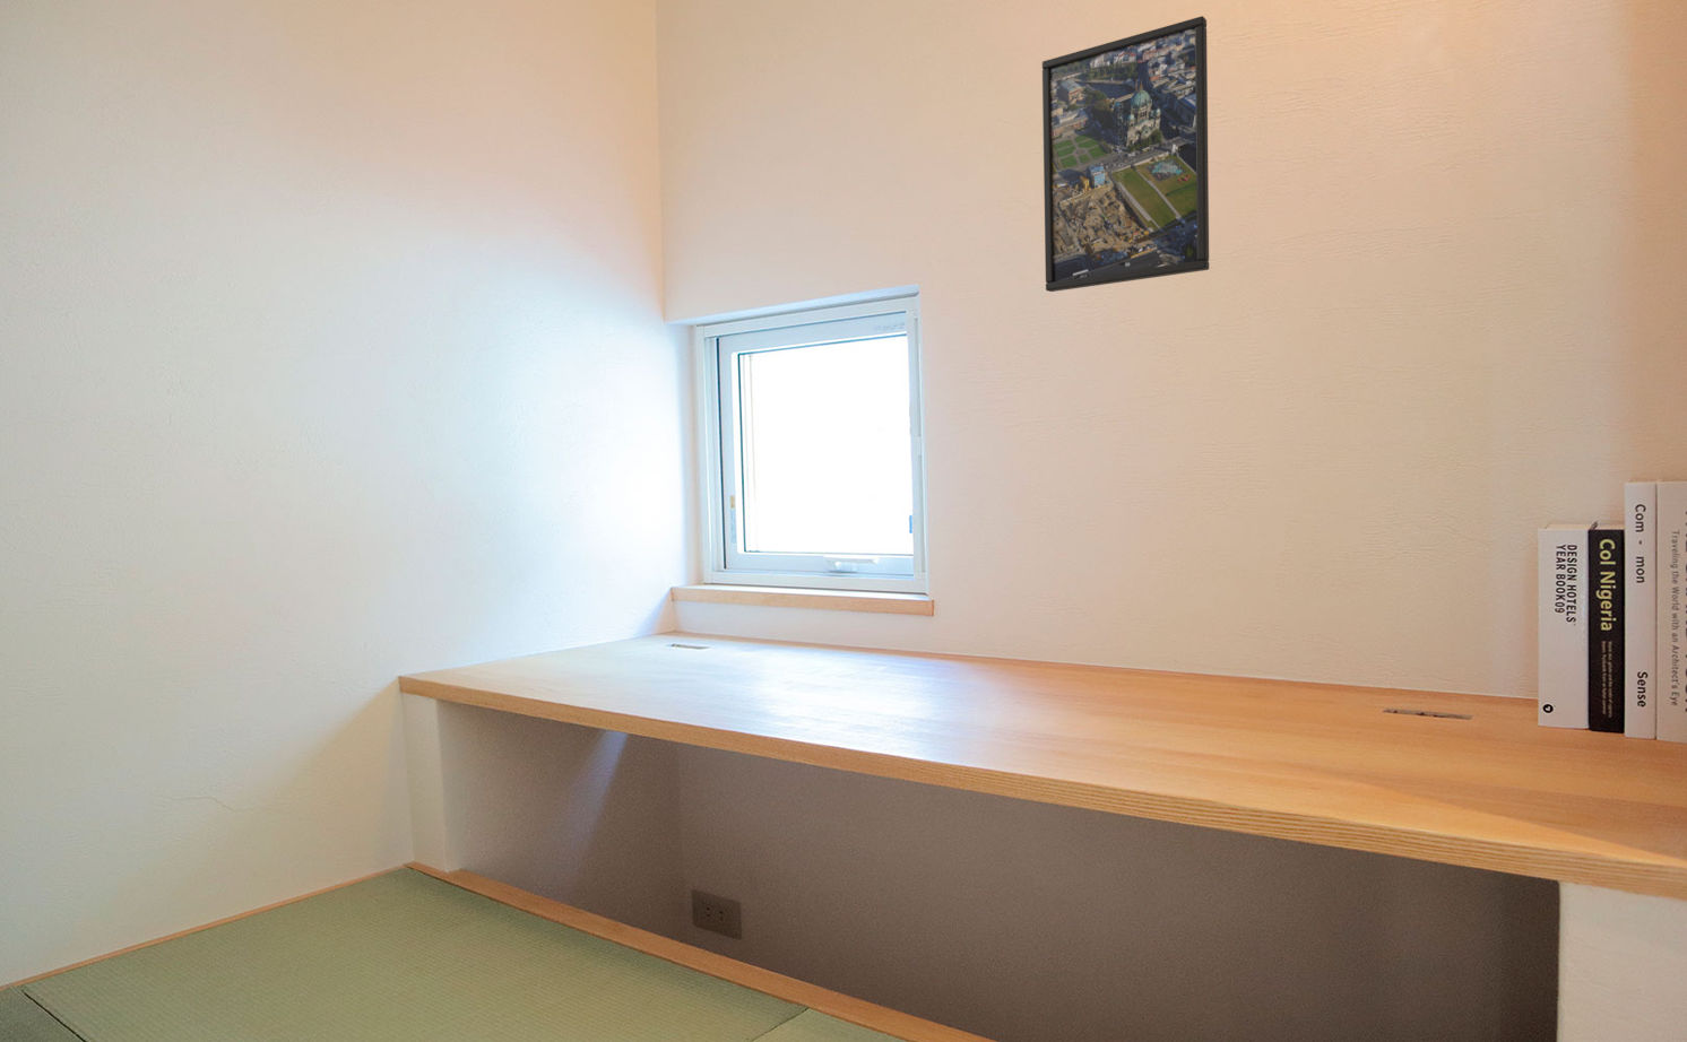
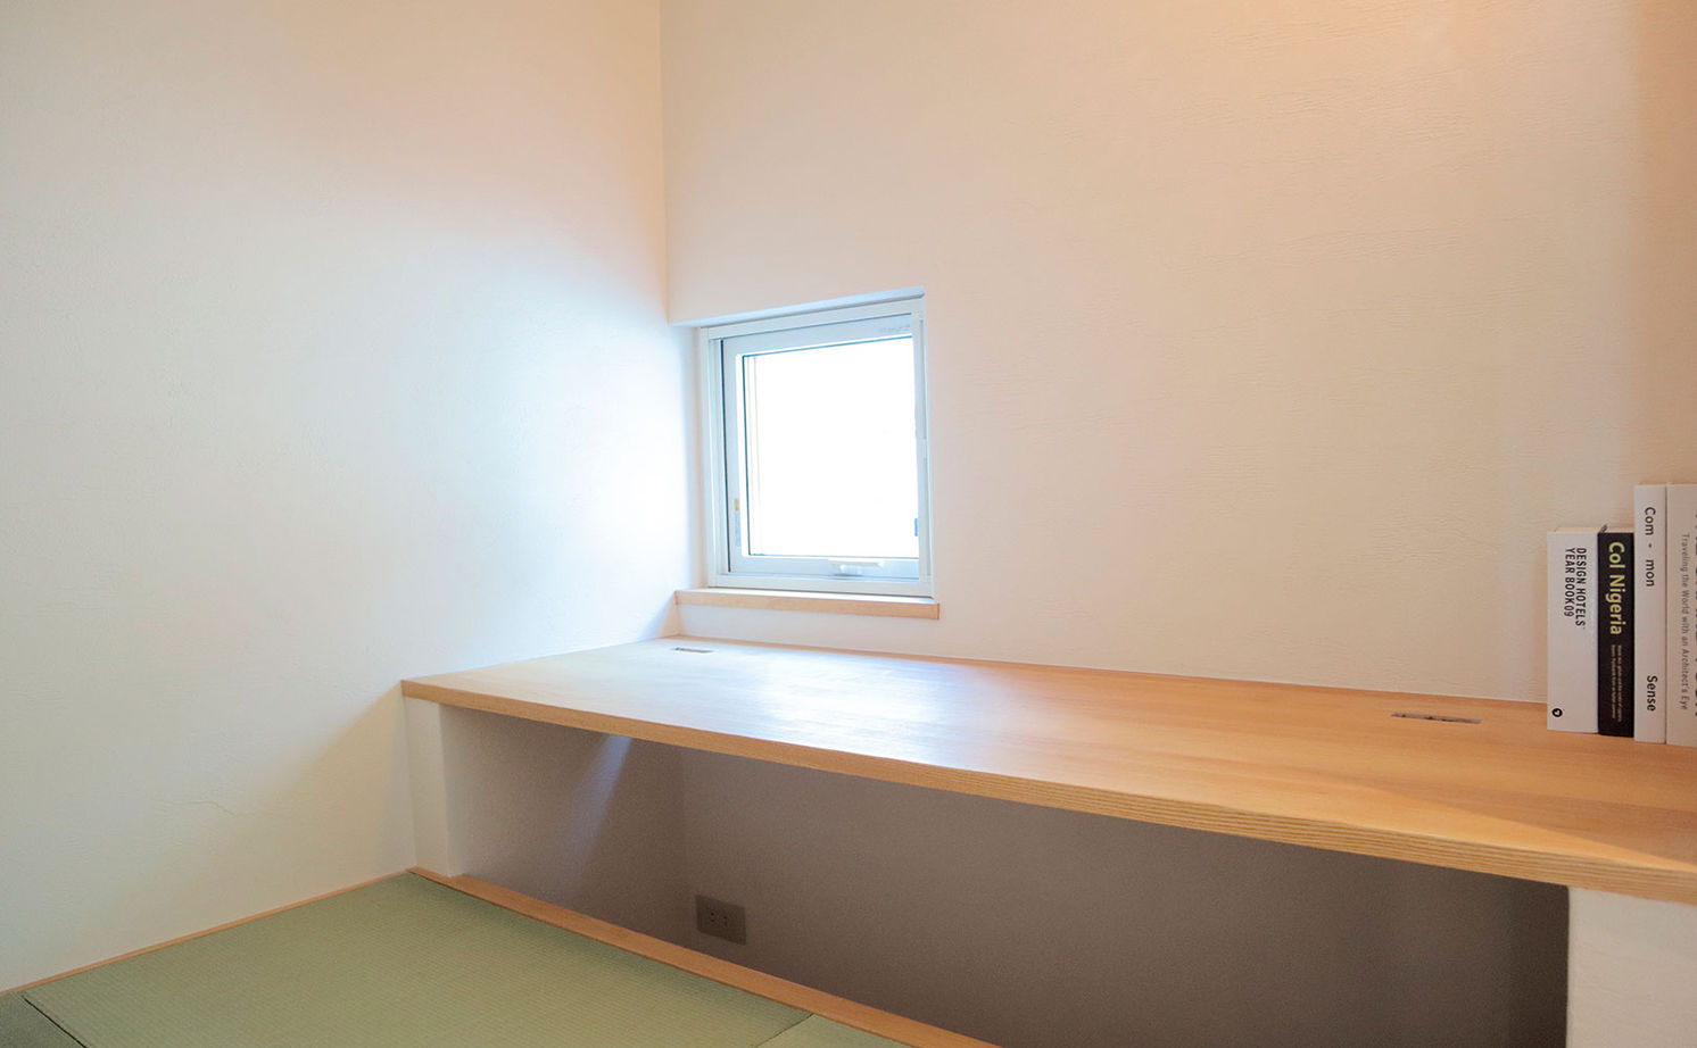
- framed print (1122, 160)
